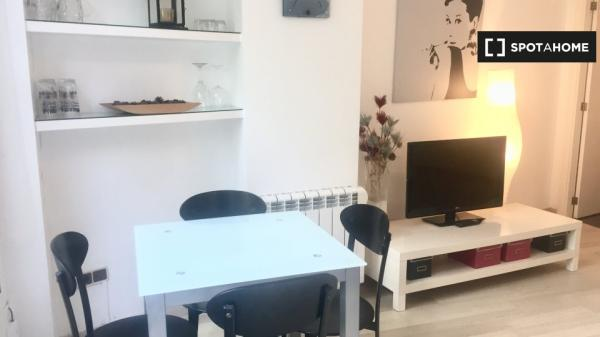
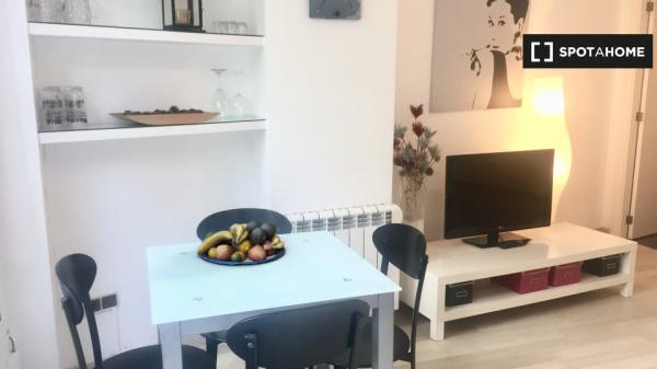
+ fruit bowl (242, 238)
